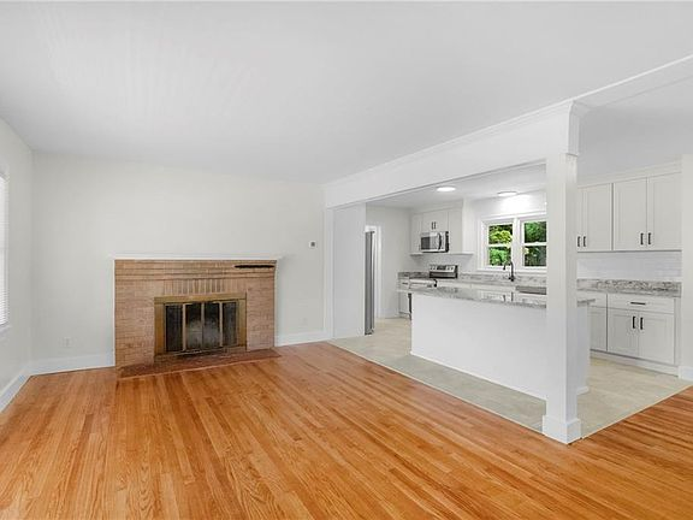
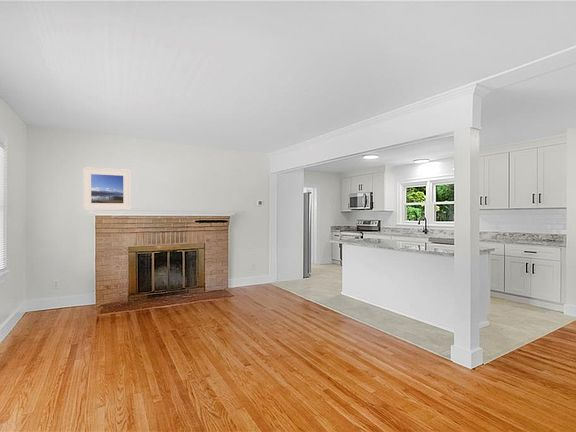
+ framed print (107, 189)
